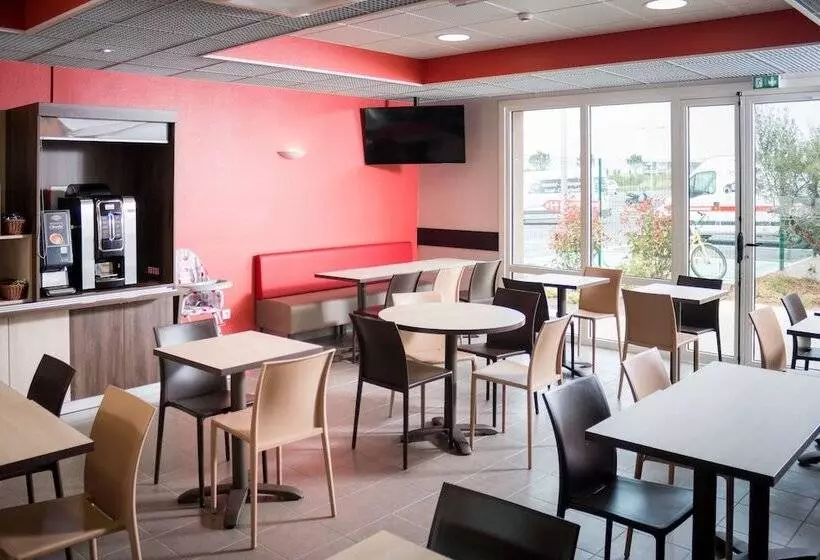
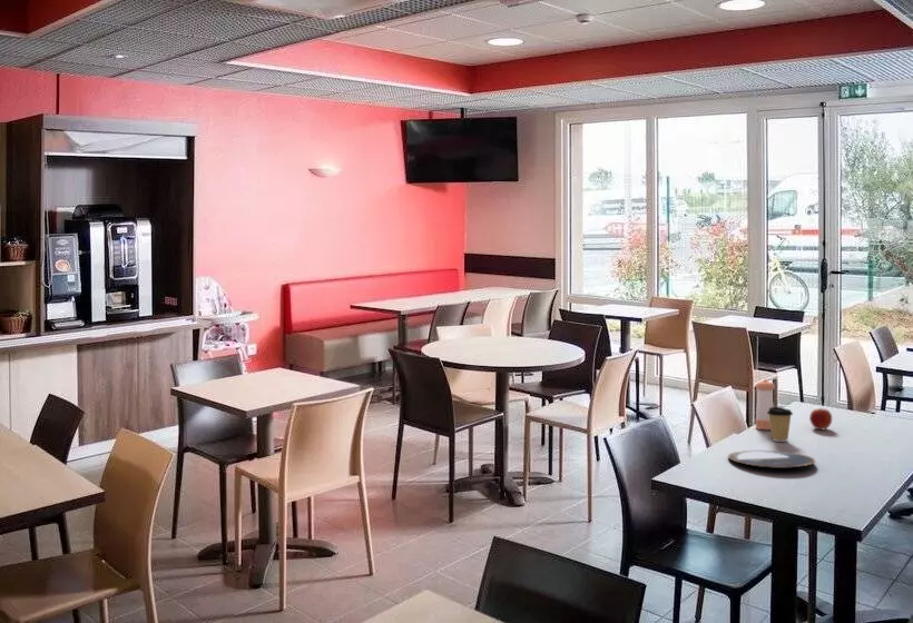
+ pepper shaker (765, 404)
+ apple (821, 418)
+ coffee cup (779, 424)
+ plate (770, 459)
